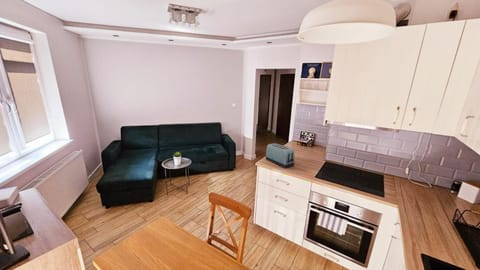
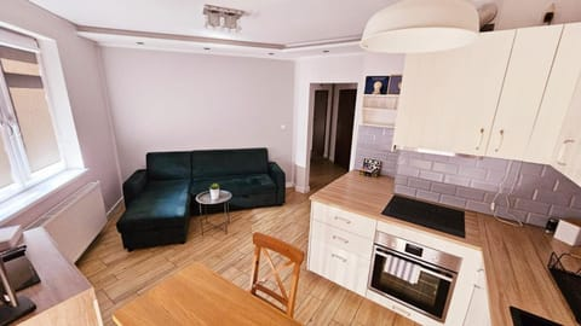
- toaster (280, 154)
